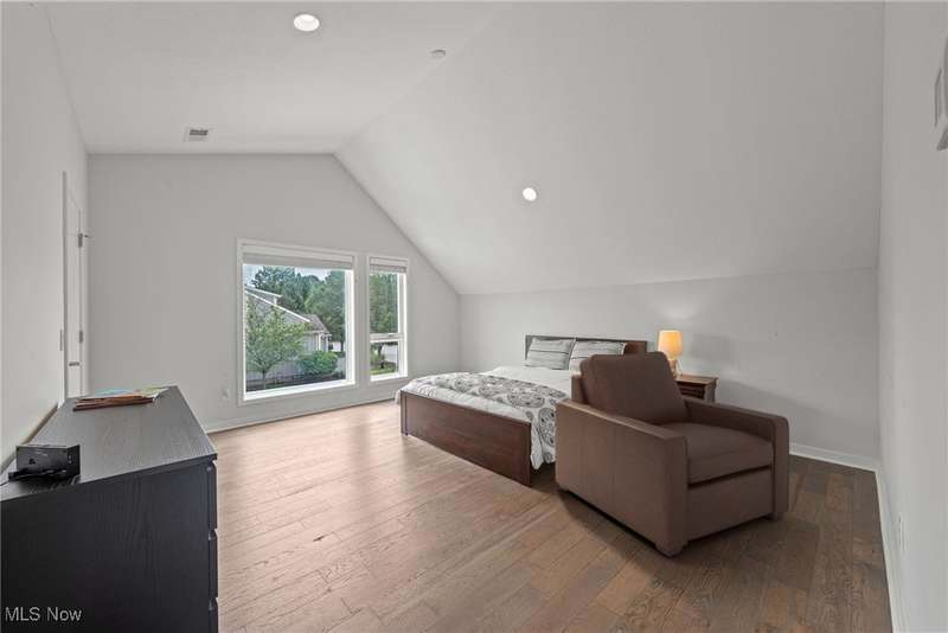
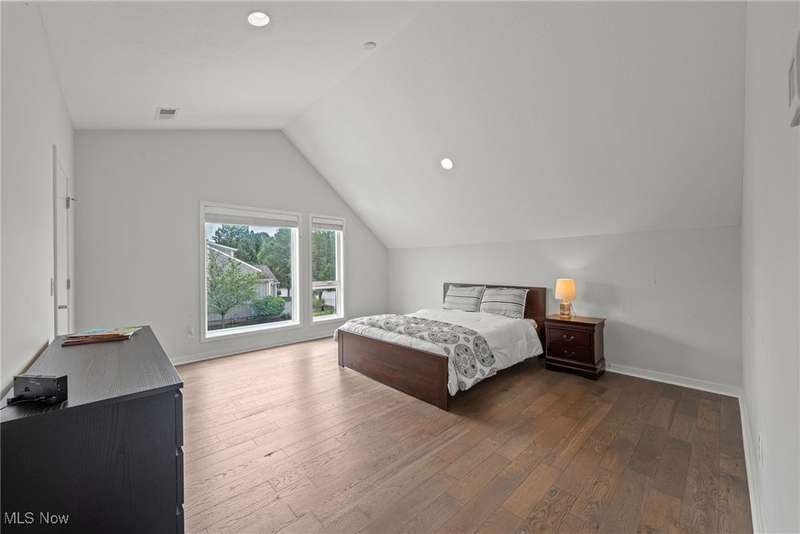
- chair (662, 429)
